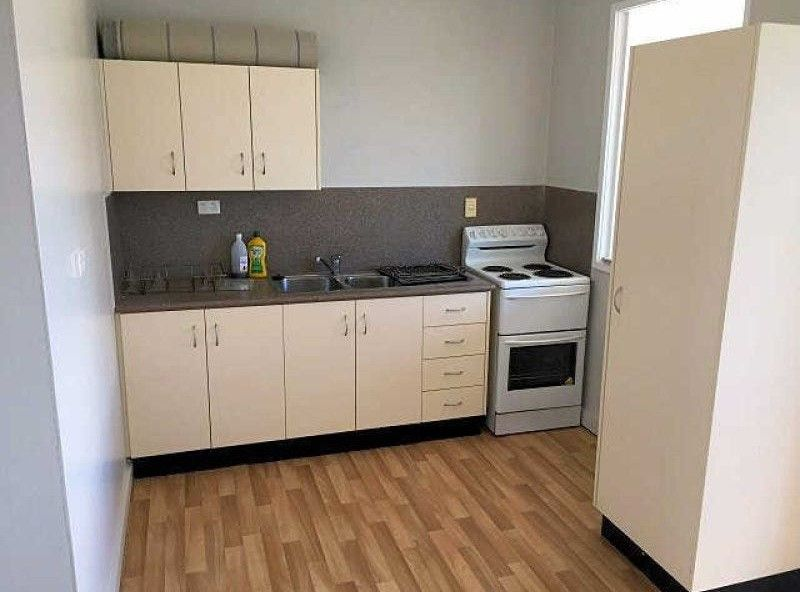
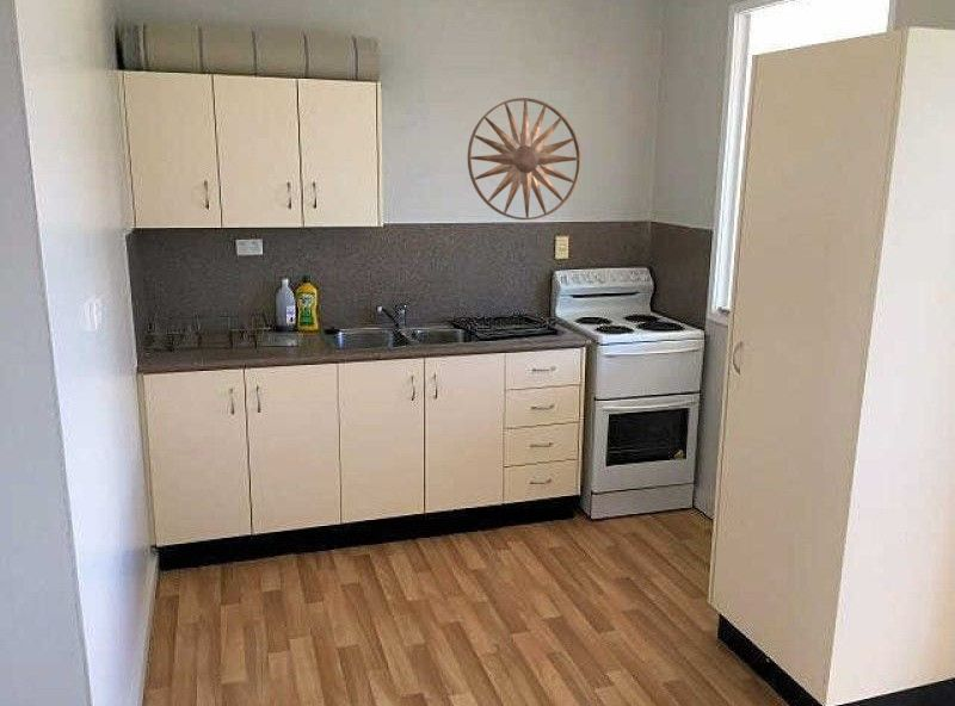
+ wall art (524, 159)
